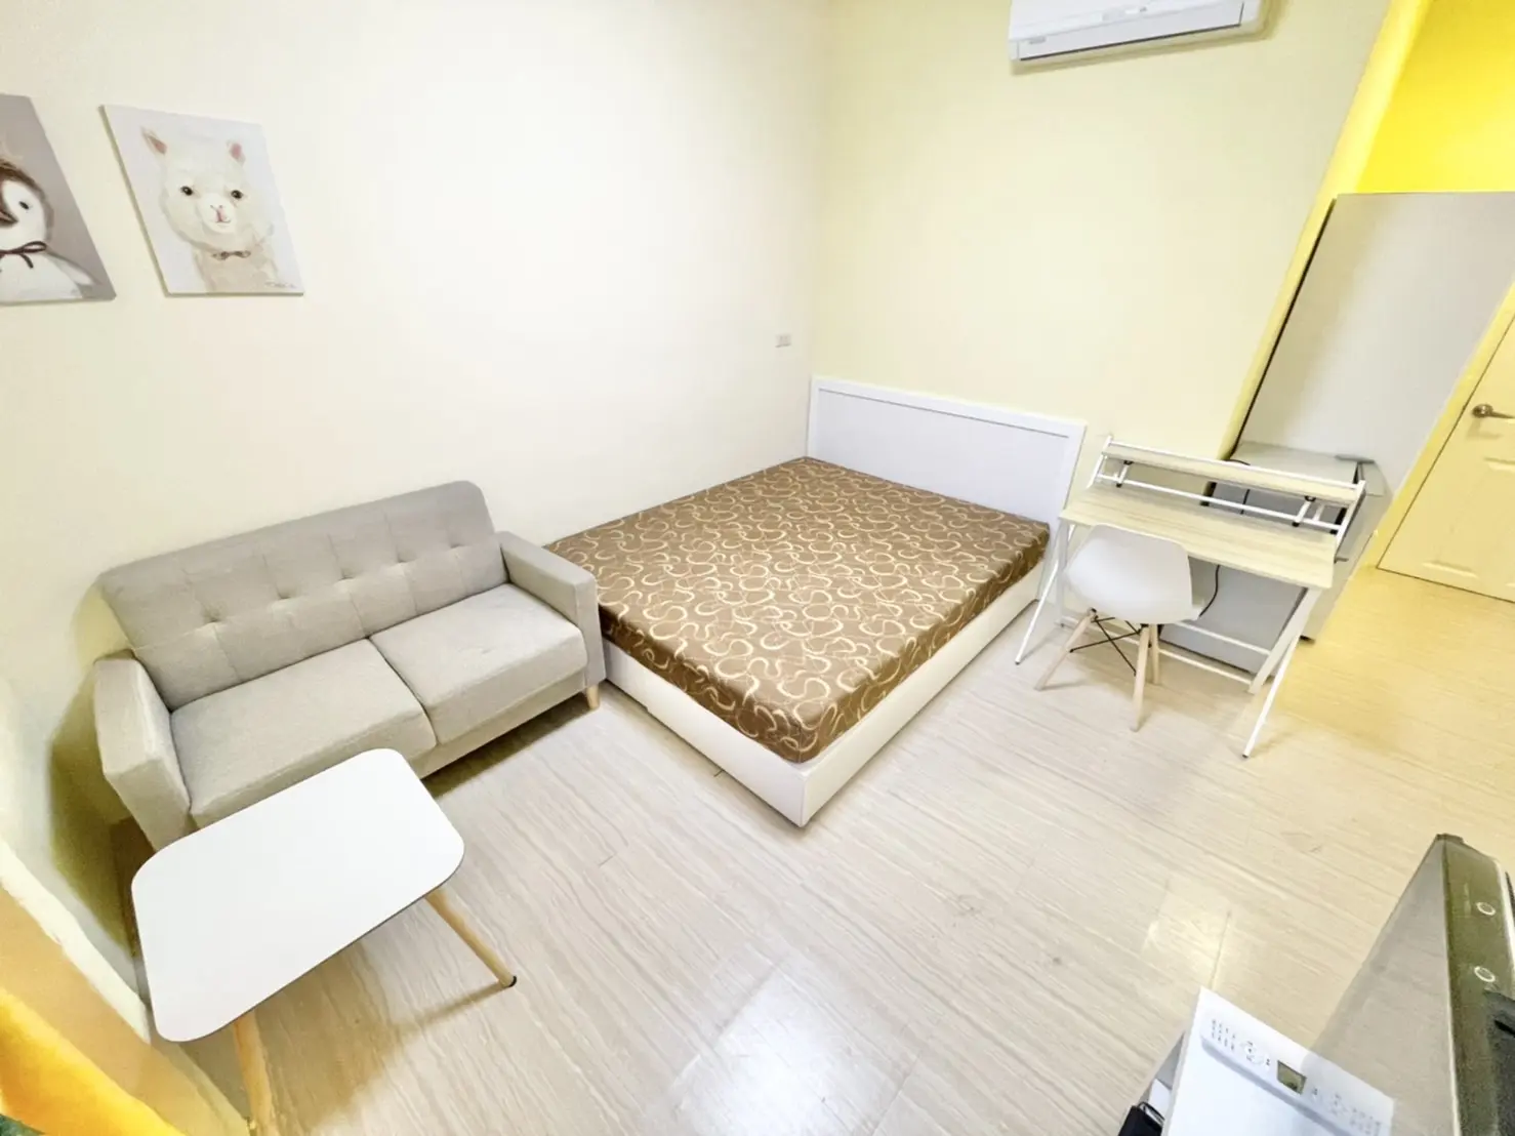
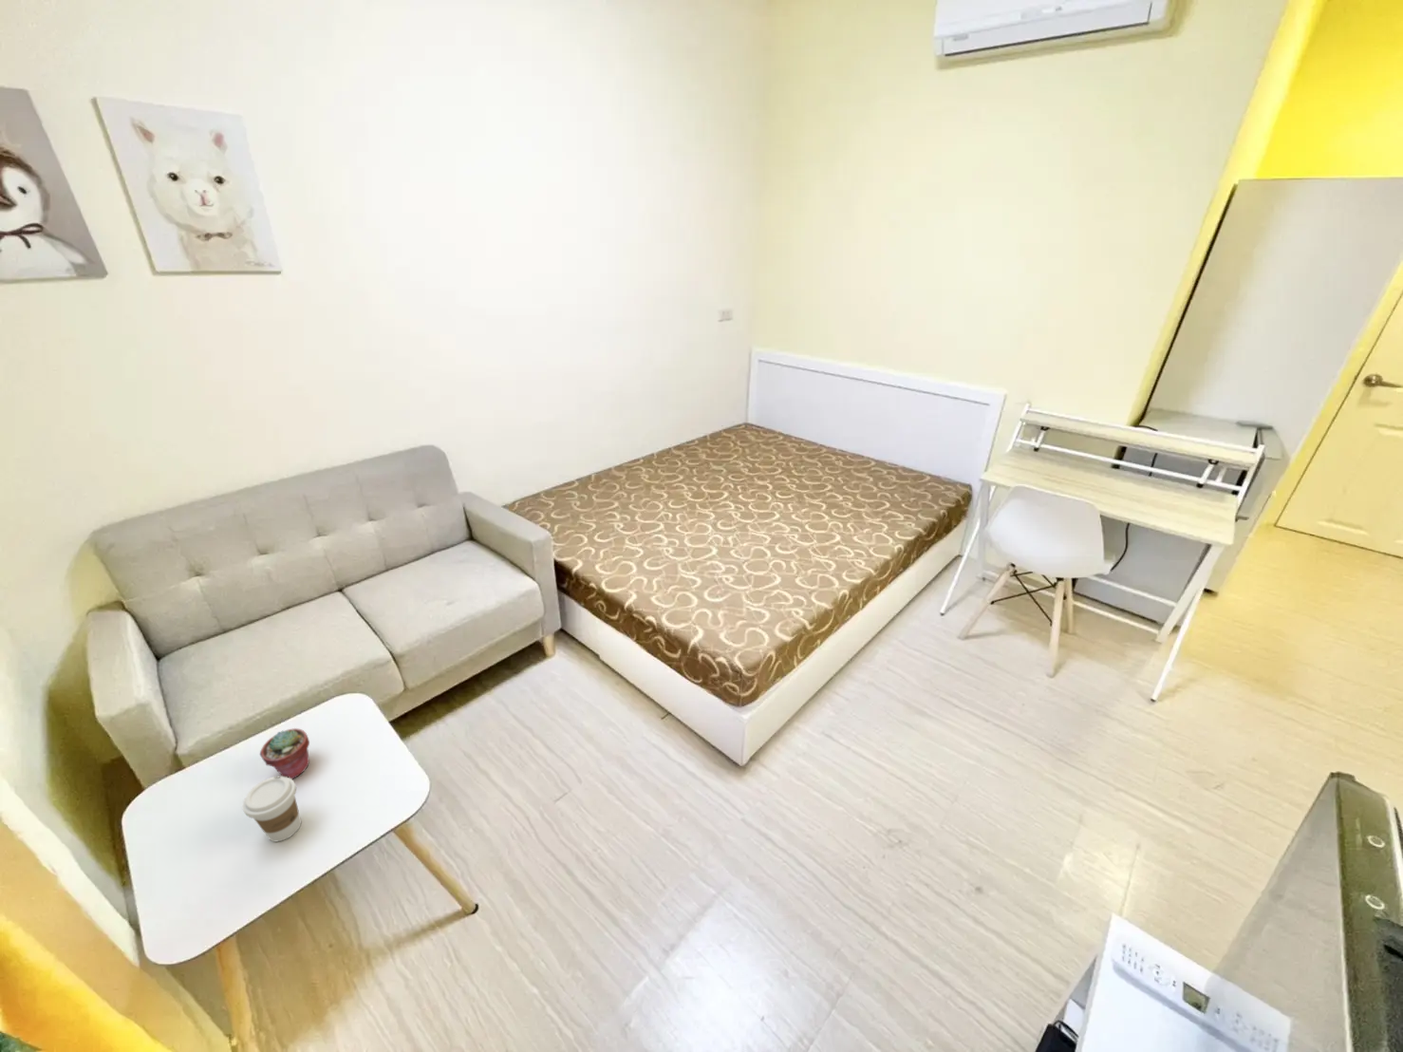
+ coffee cup (276, 810)
+ potted succulent (286, 751)
